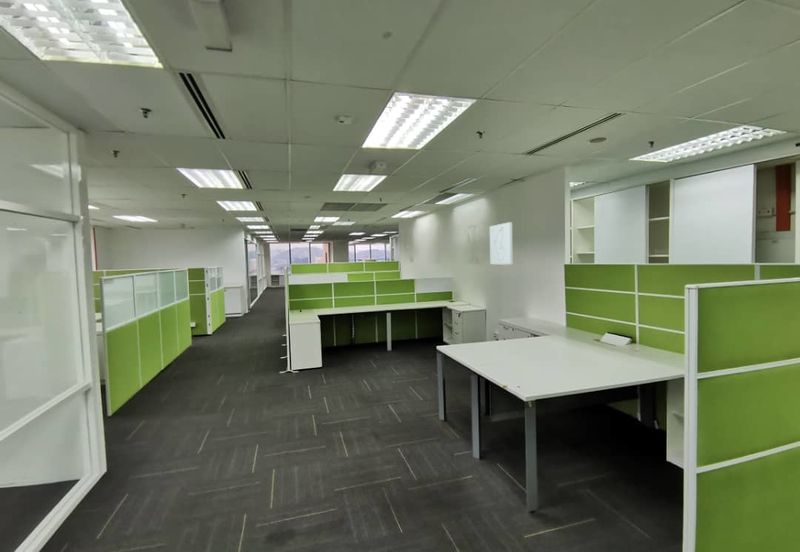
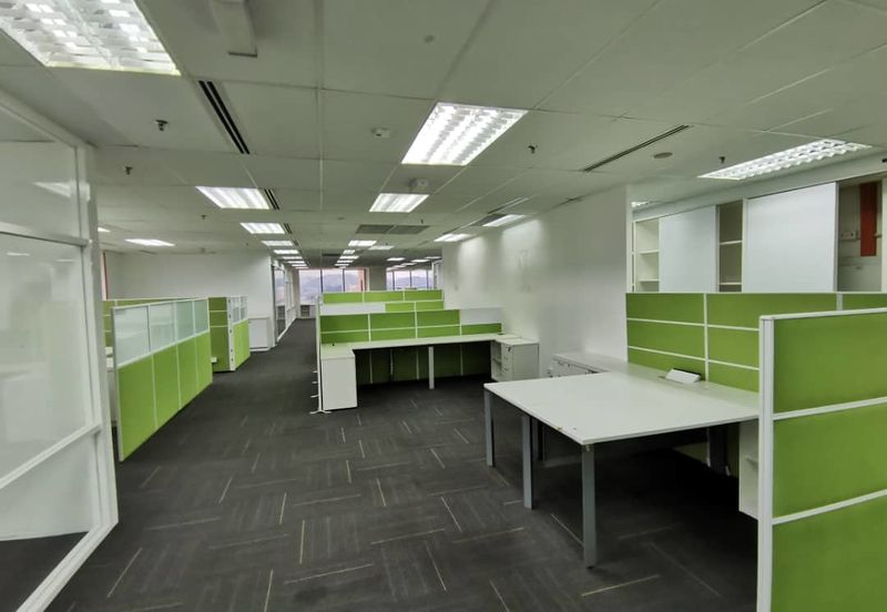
- wall art (500, 244)
